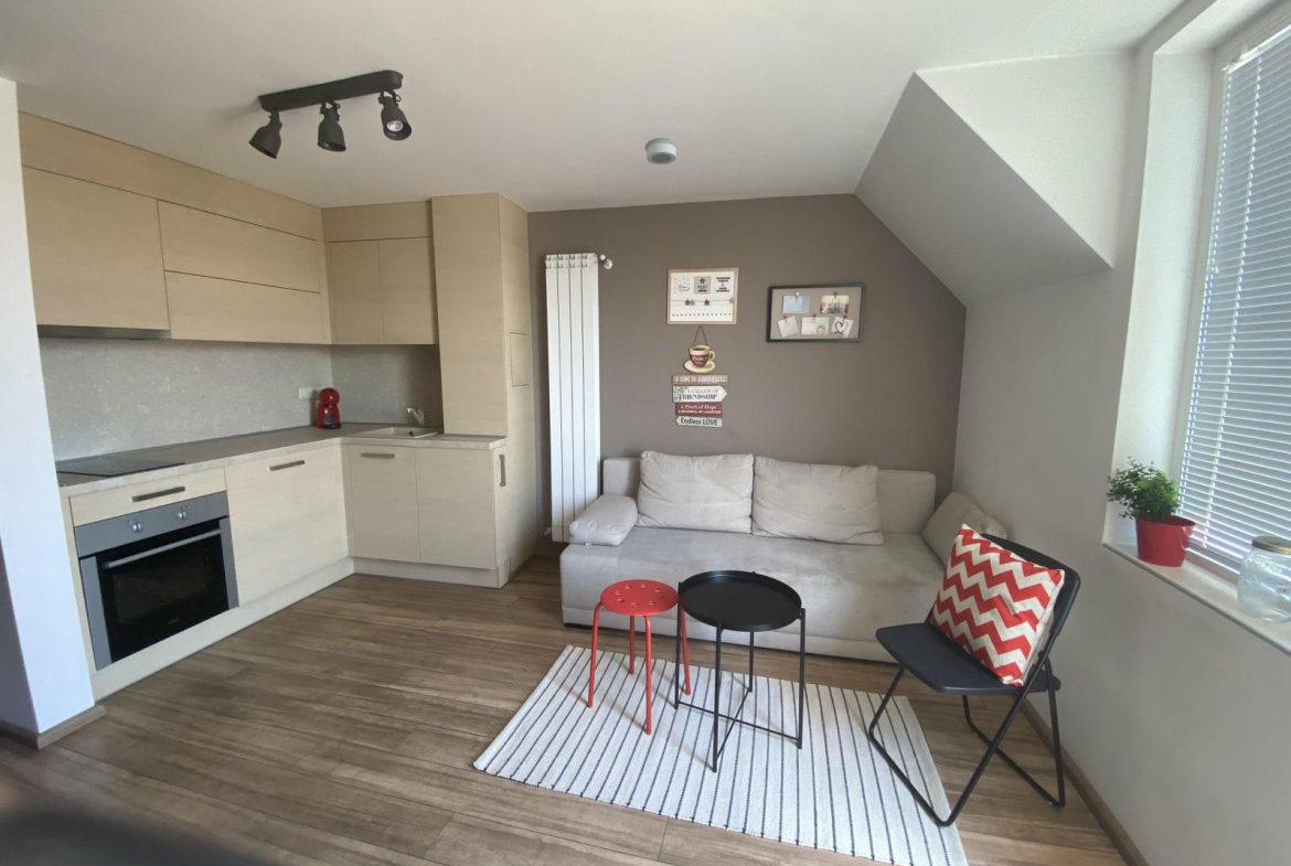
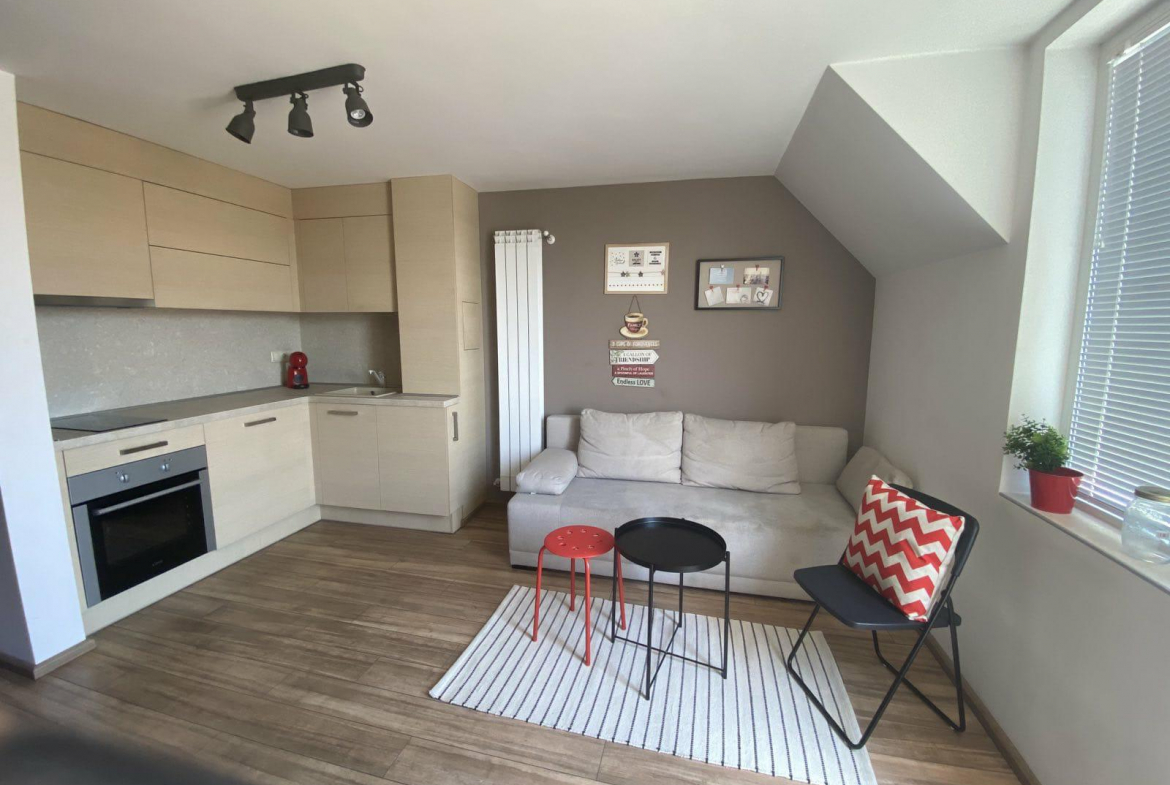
- smoke detector (661, 149)
